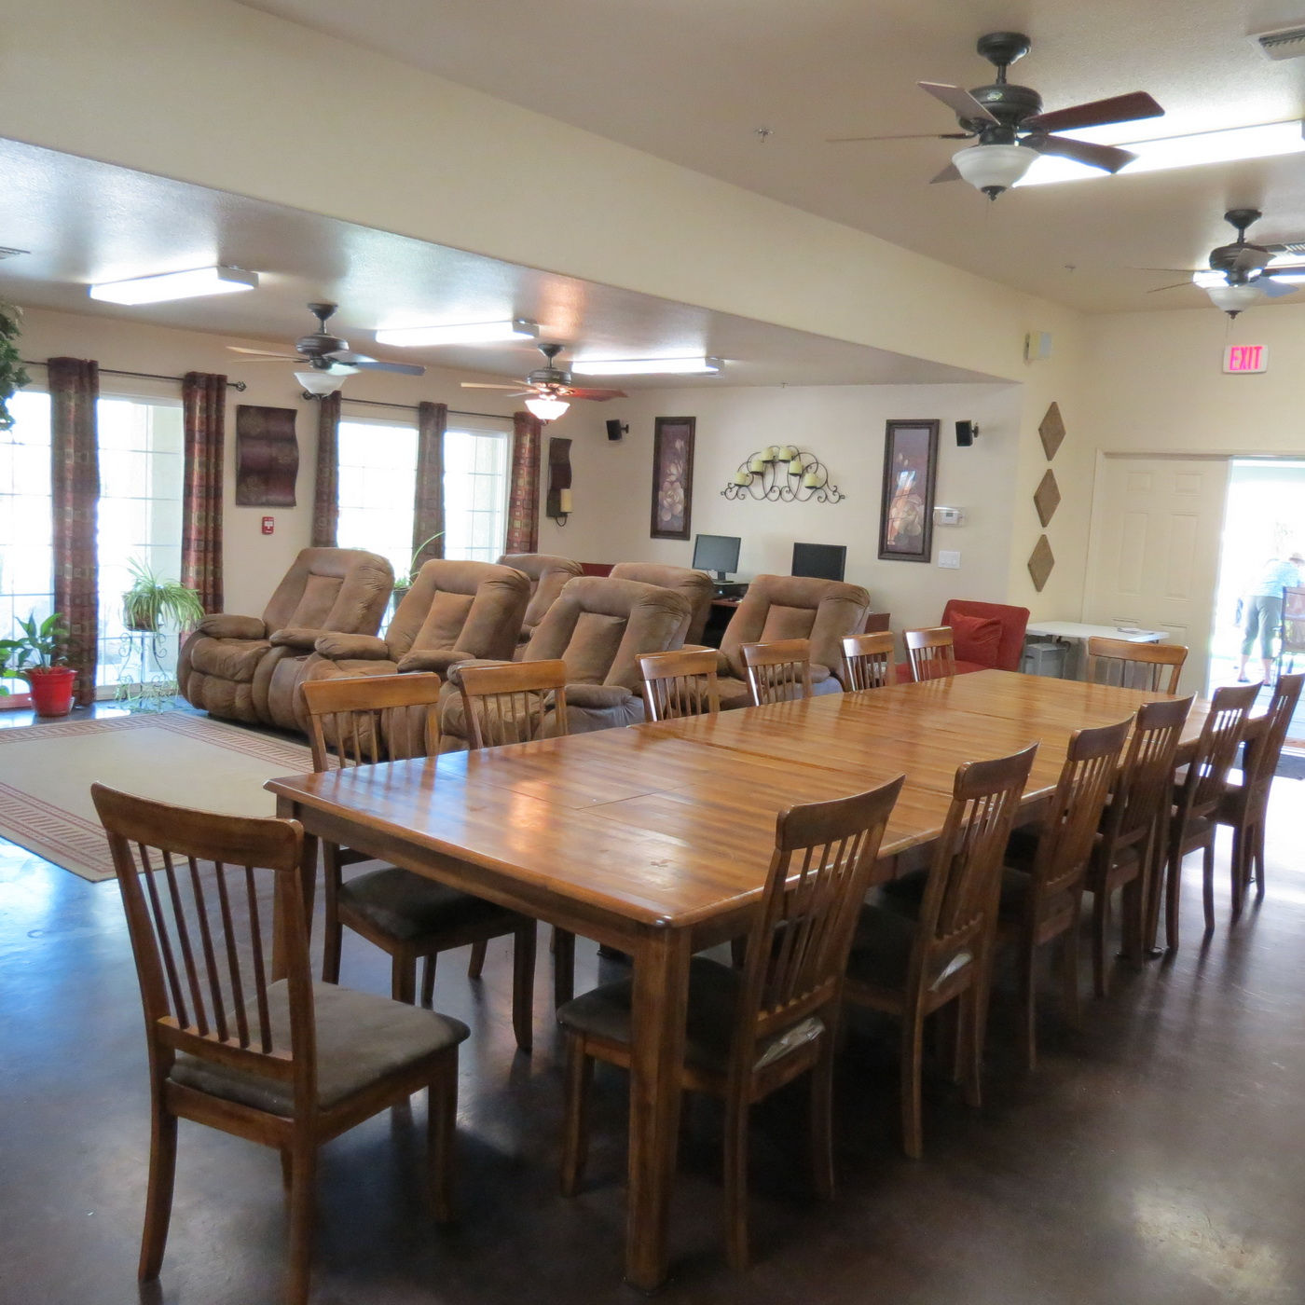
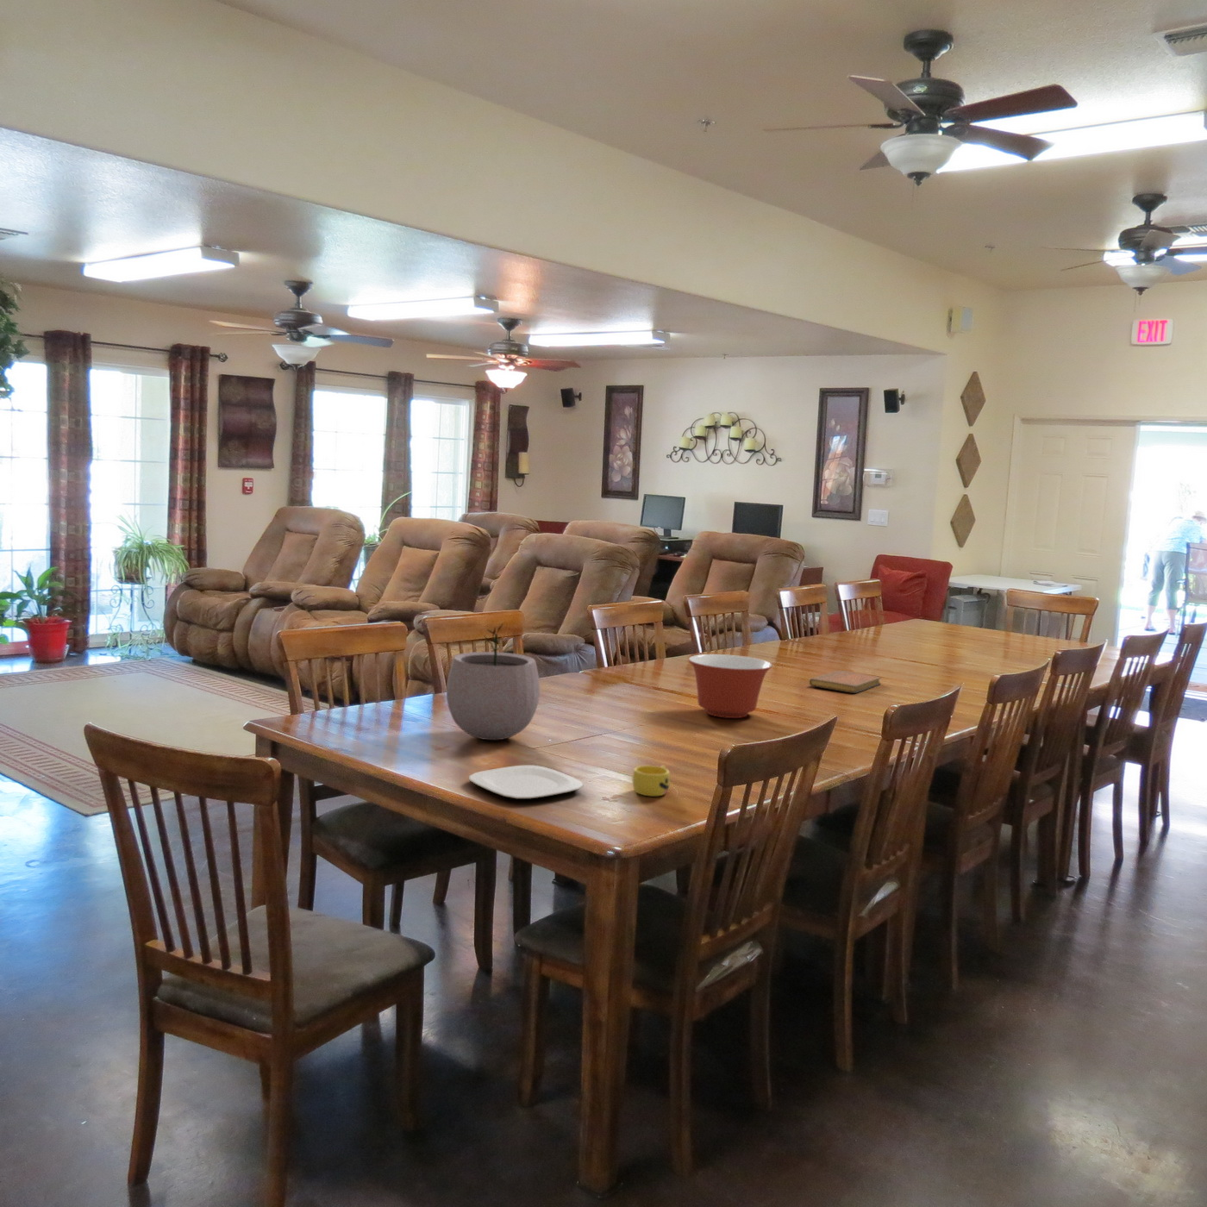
+ mixing bowl (727, 688)
+ cup (653, 779)
+ notebook (844, 680)
+ plate (525, 783)
+ plant pot (493, 680)
